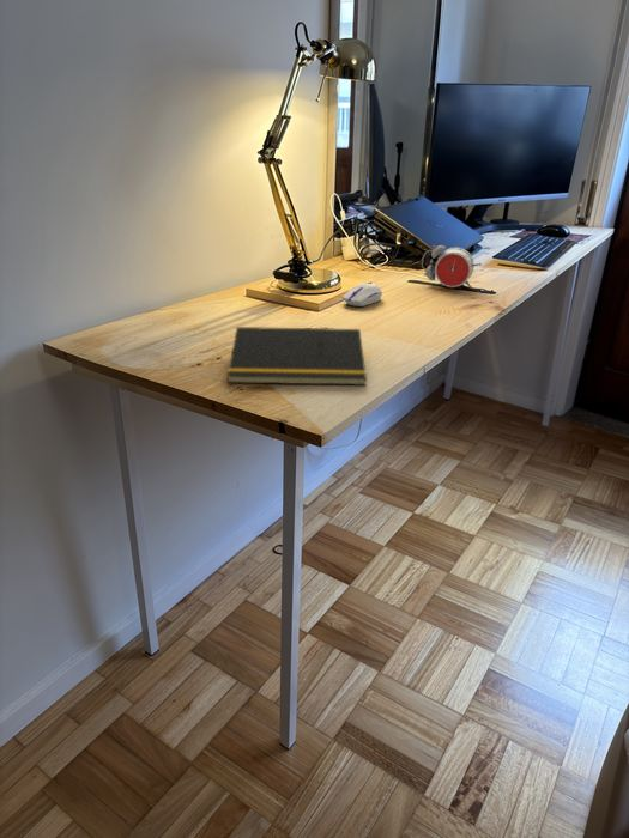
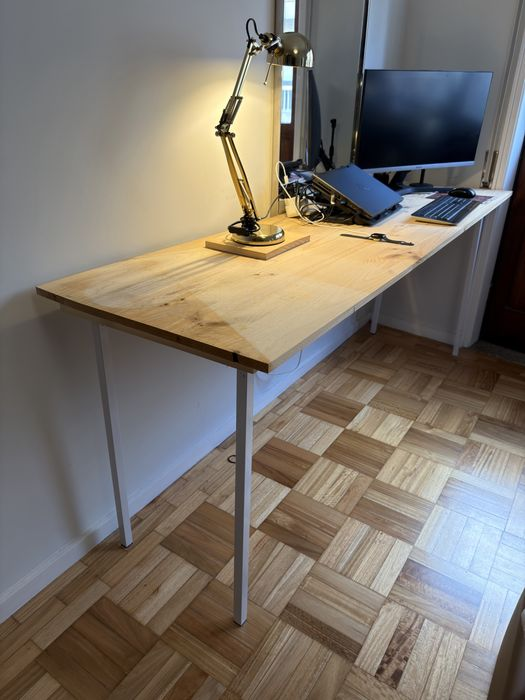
- alarm clock (450, 266)
- notepad (297, 354)
- computer mouse (364, 293)
